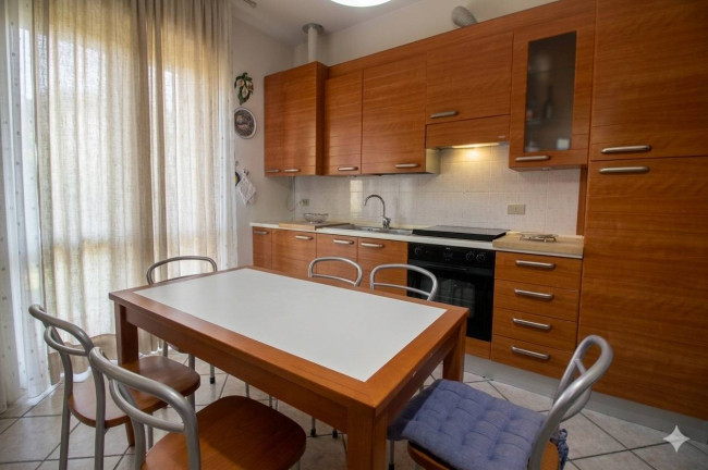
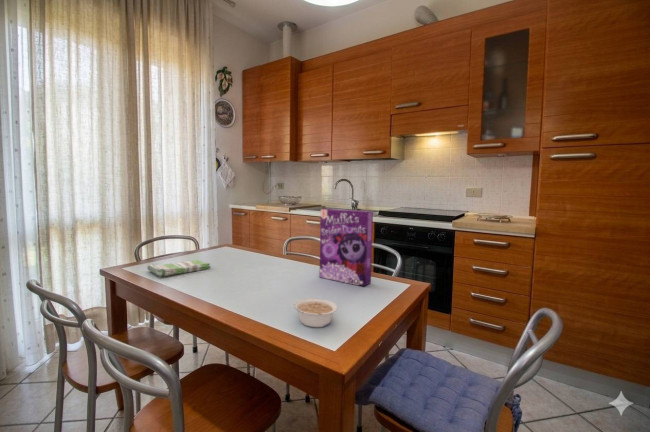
+ dish towel (179, 265)
+ legume (316, 312)
+ cereal box (345, 245)
